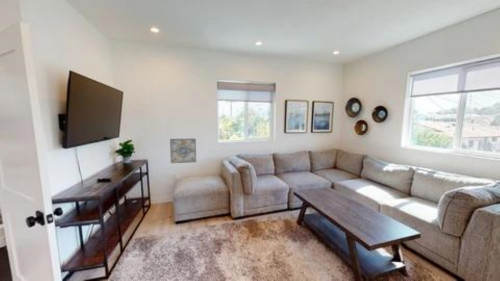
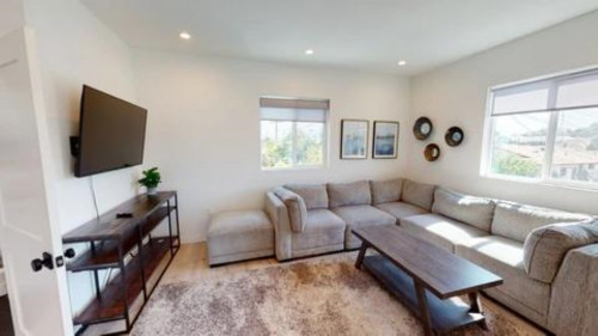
- wall art (183, 150)
